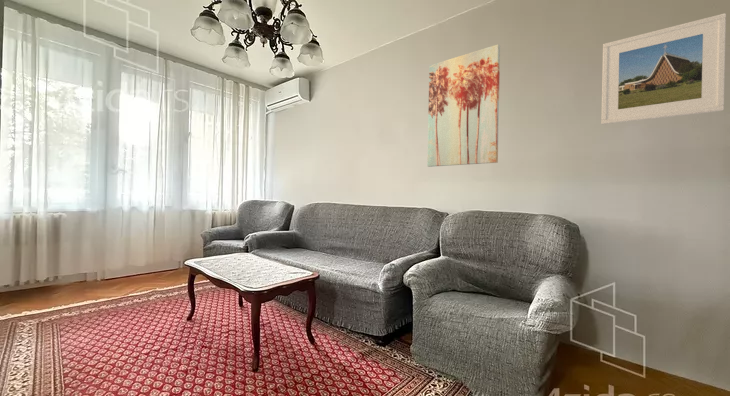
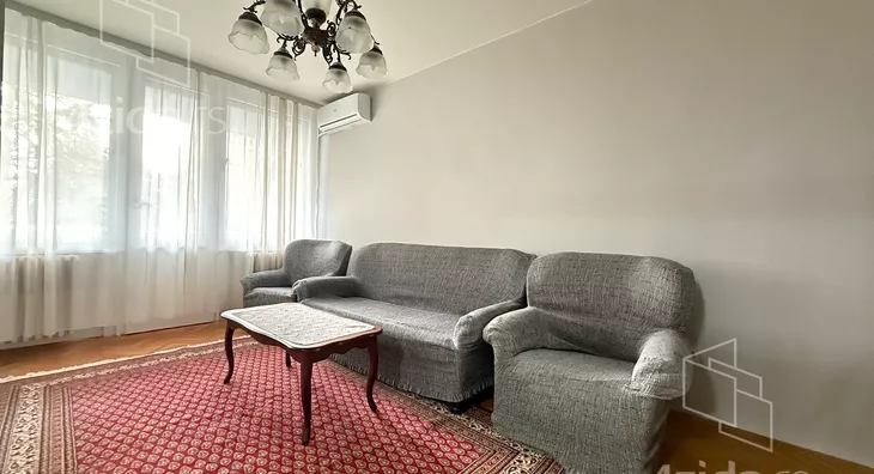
- wall art (461, 110)
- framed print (657, 74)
